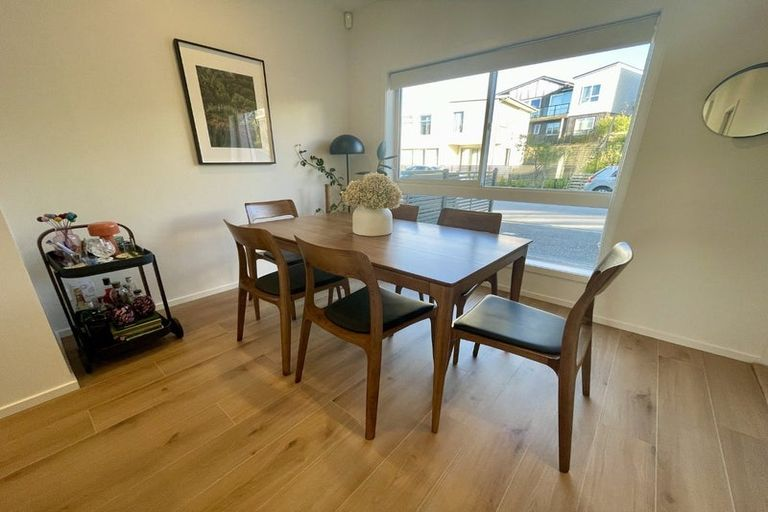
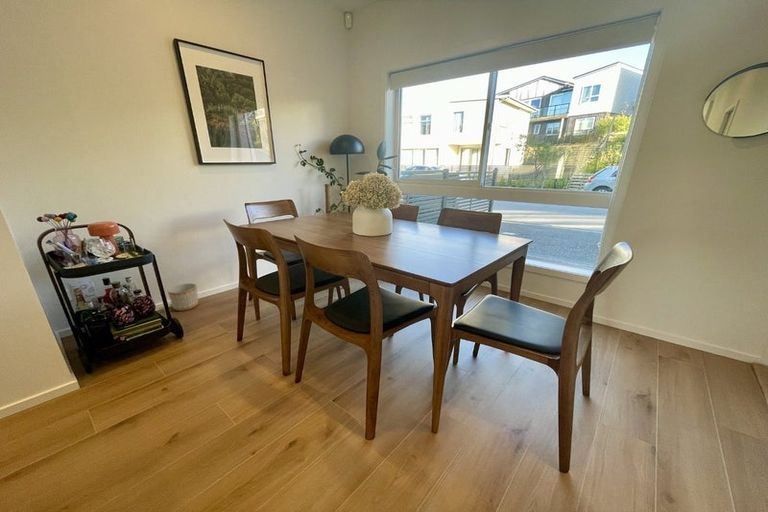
+ planter (184, 297)
